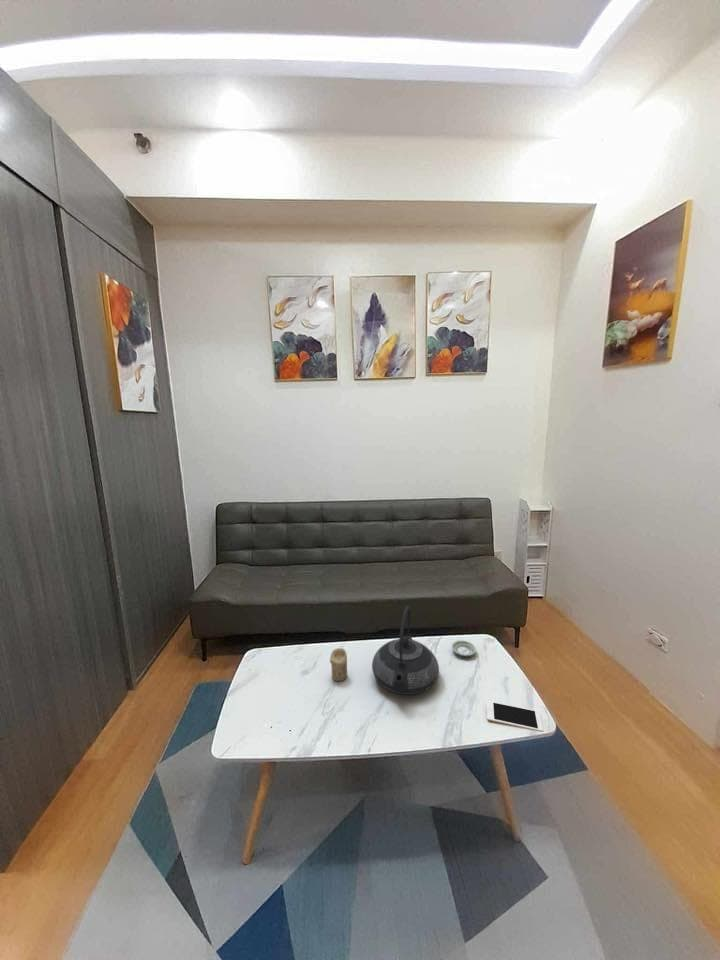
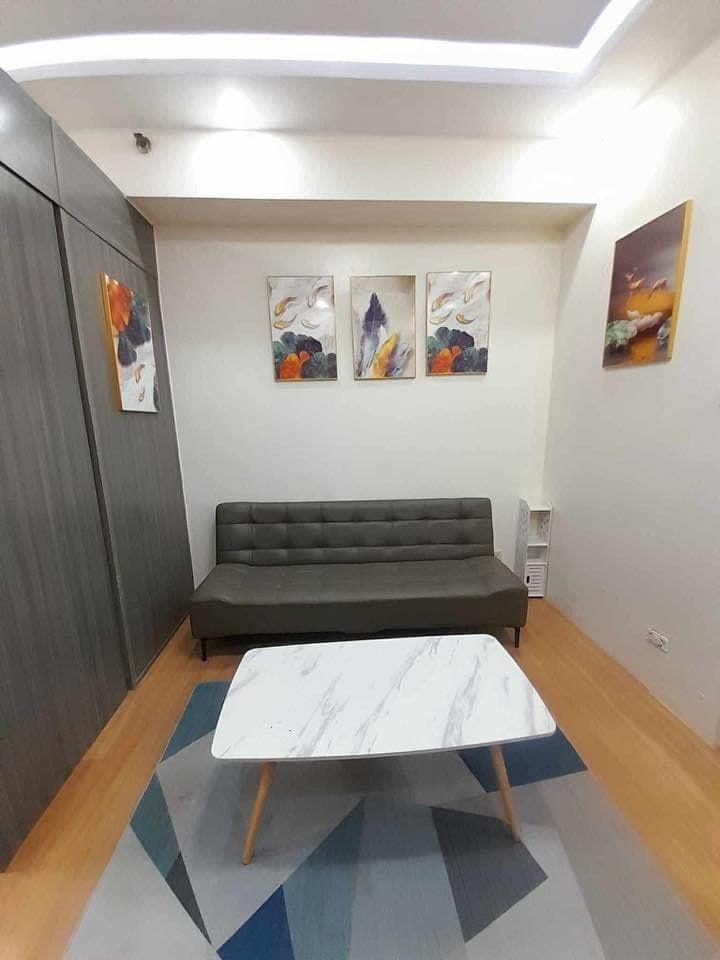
- candle (339, 665)
- saucer (463, 649)
- cell phone (513, 715)
- teapot (404, 647)
